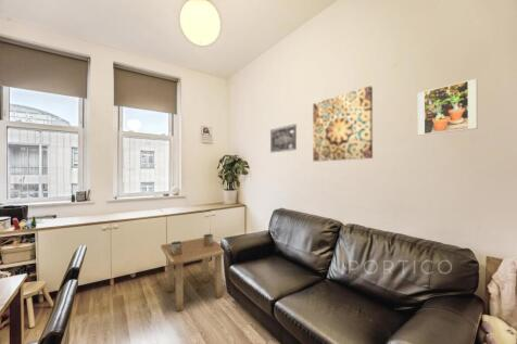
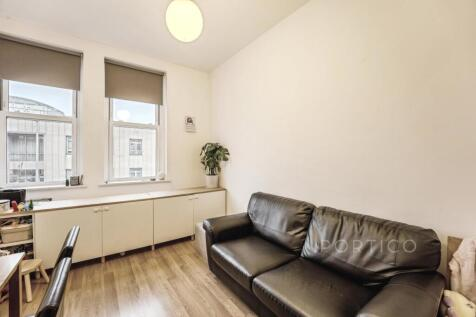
- wall art (339, 128)
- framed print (445, 109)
- side table (192, 260)
- wall art (282, 139)
